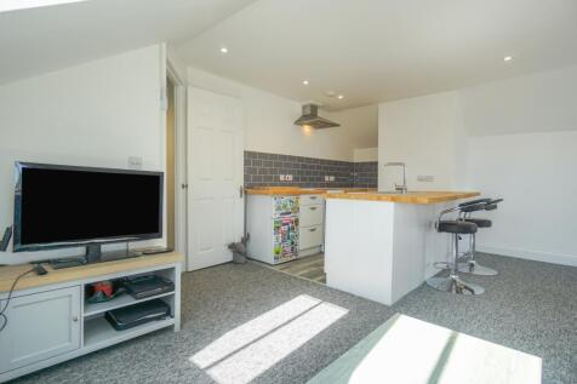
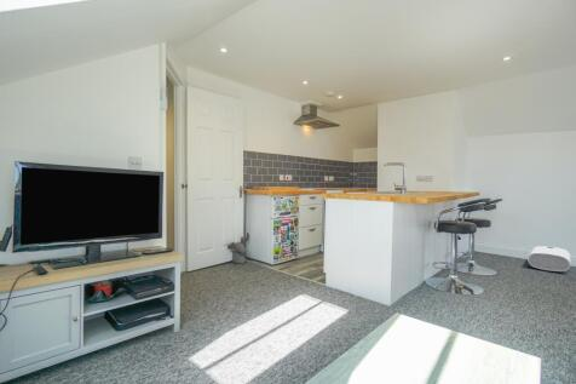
+ water heater (549, 258)
